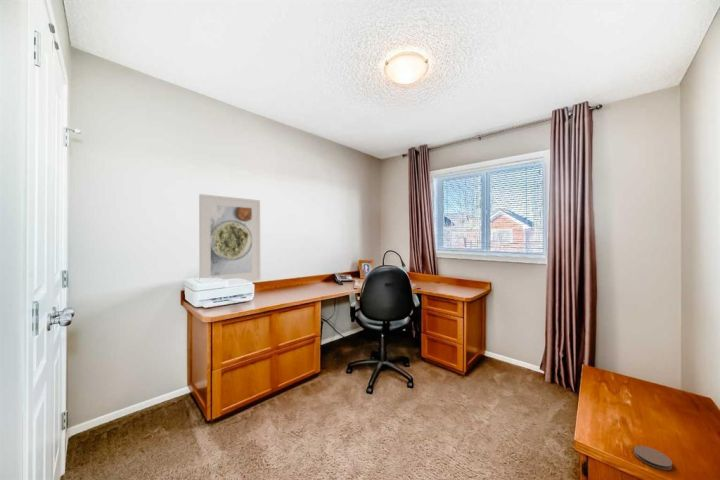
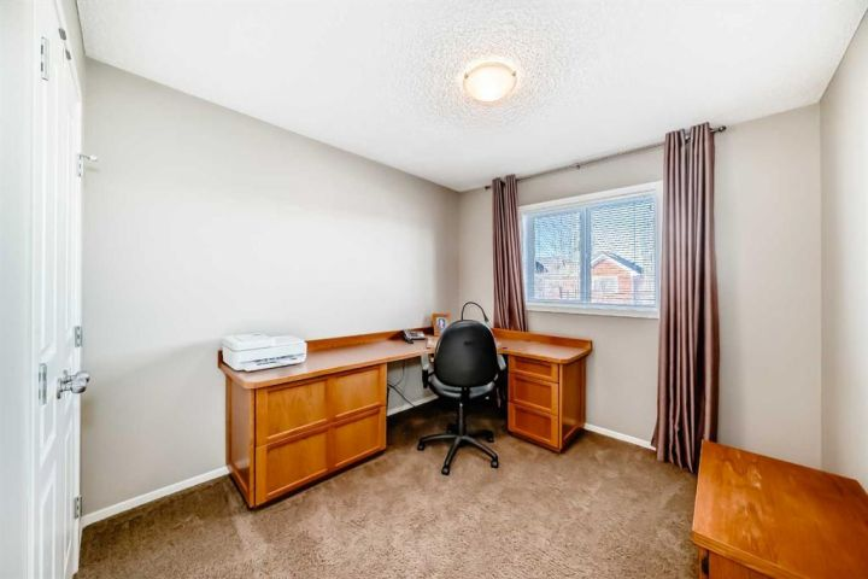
- coaster (652, 457)
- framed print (232, 240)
